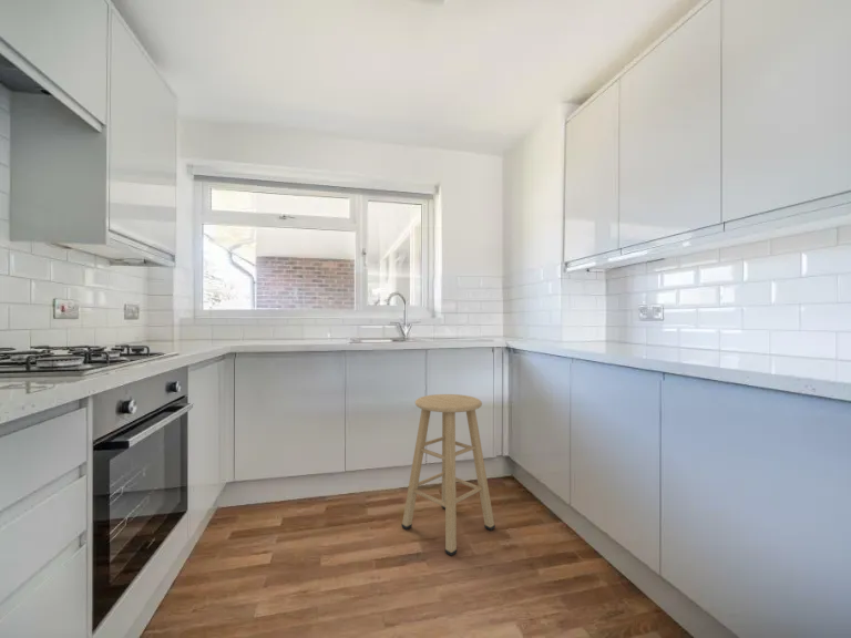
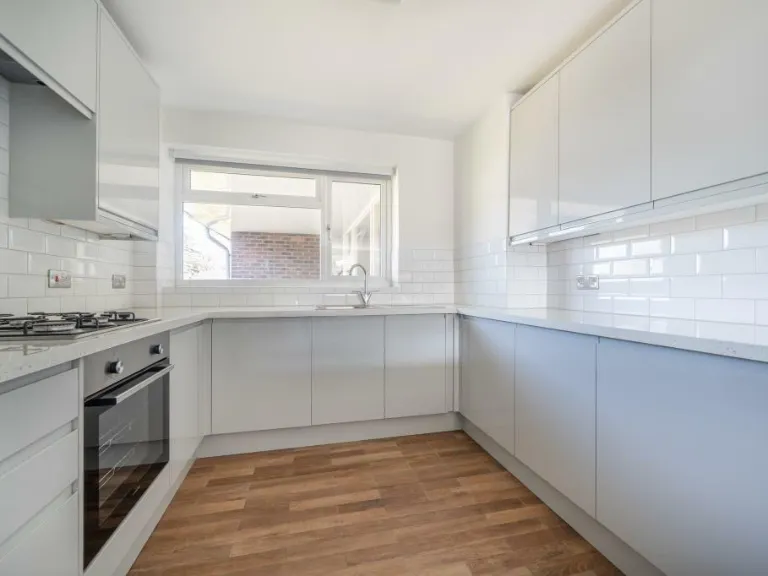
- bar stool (448, 463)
